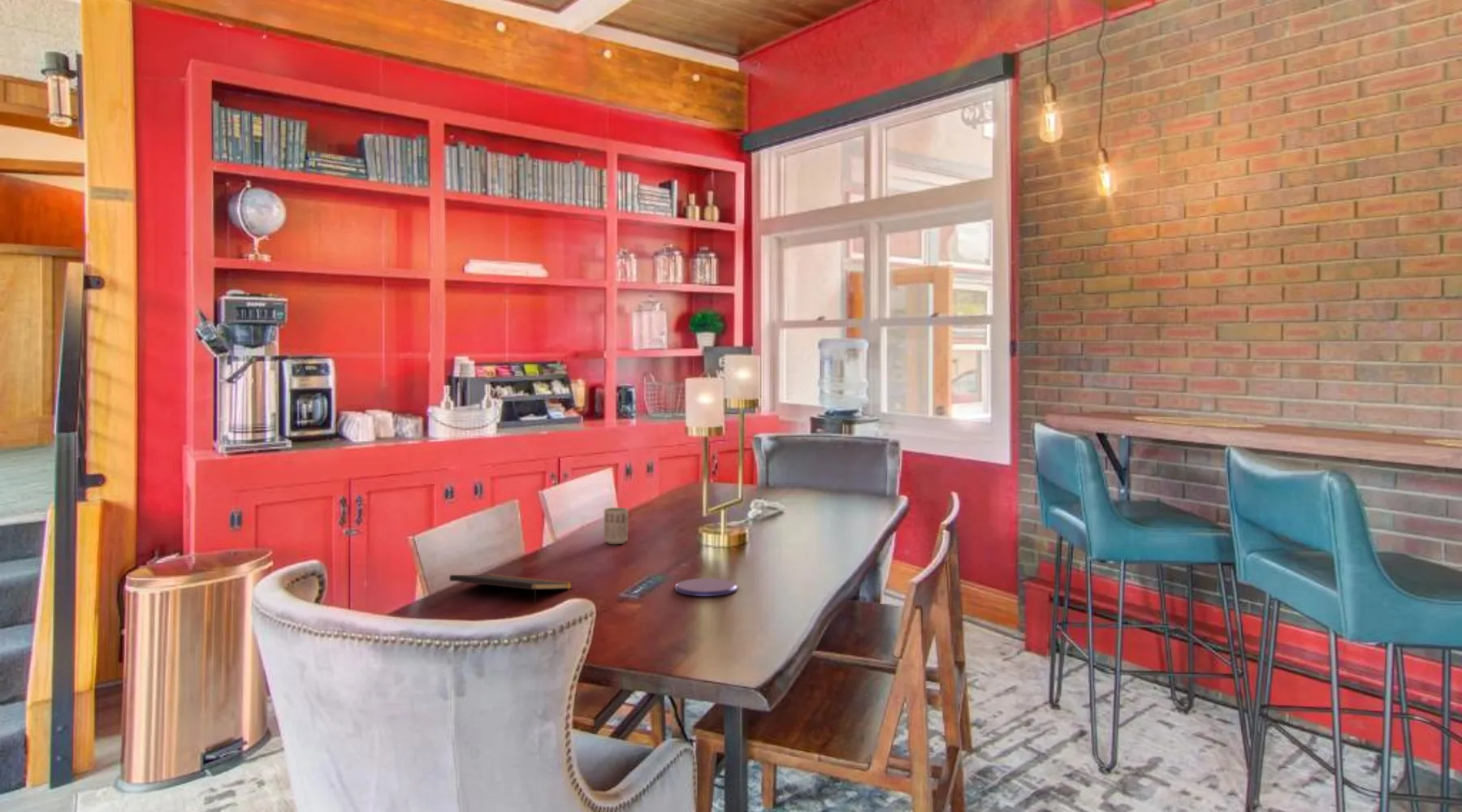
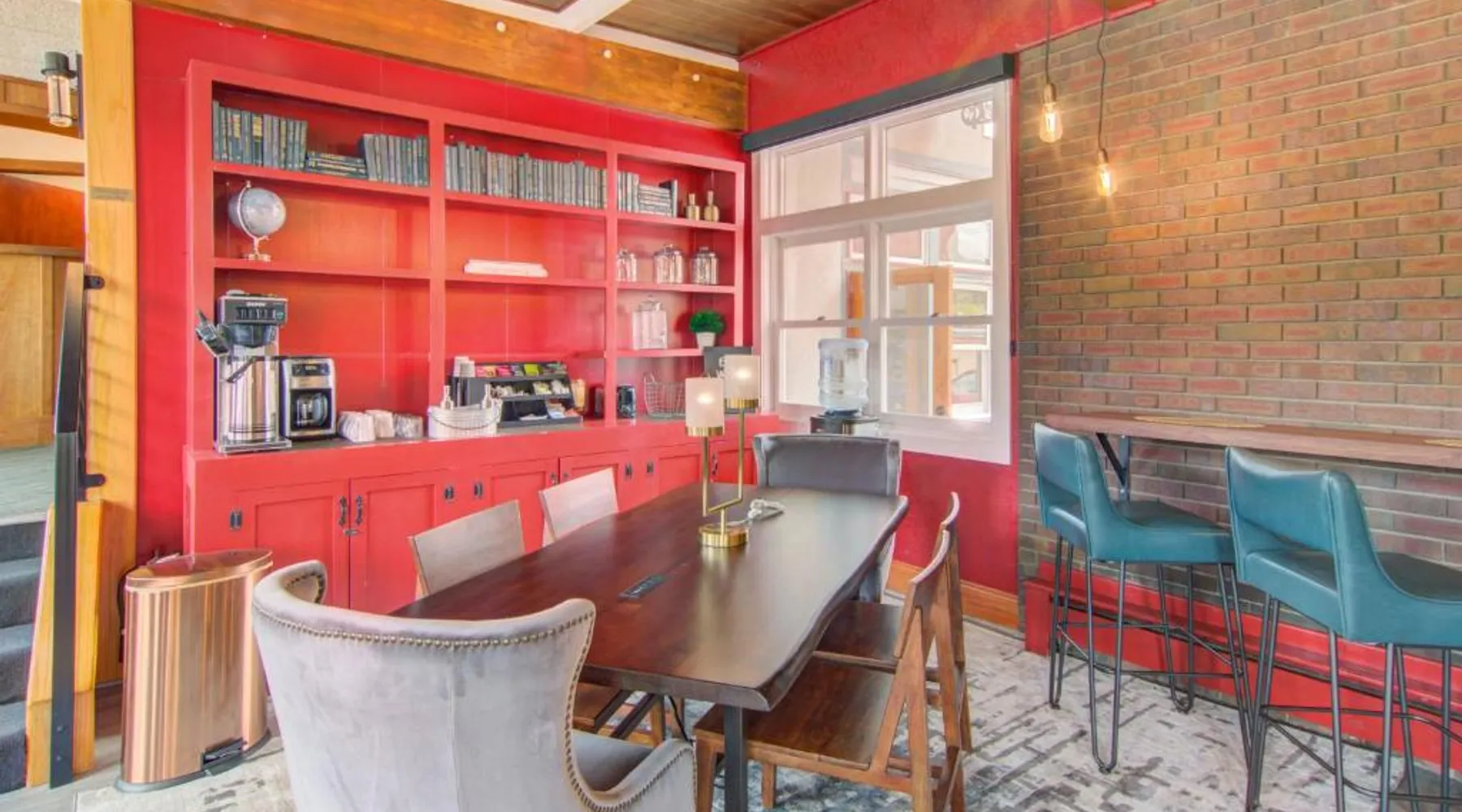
- notepad (512, 581)
- cup (616, 525)
- saucer (706, 586)
